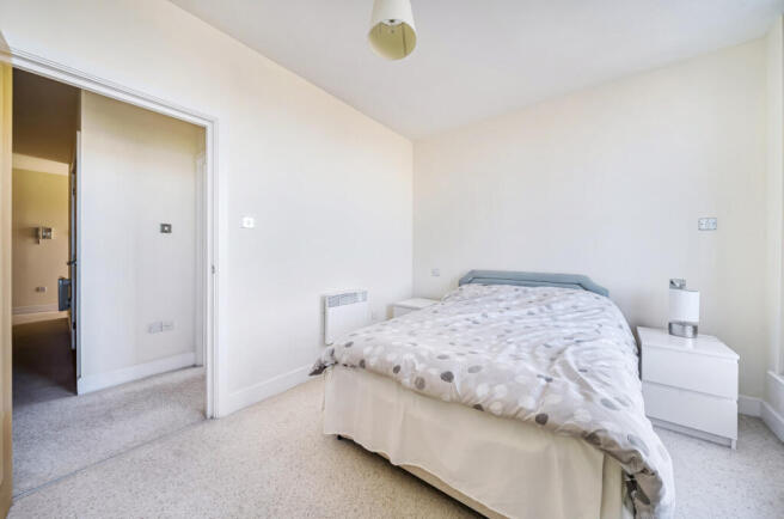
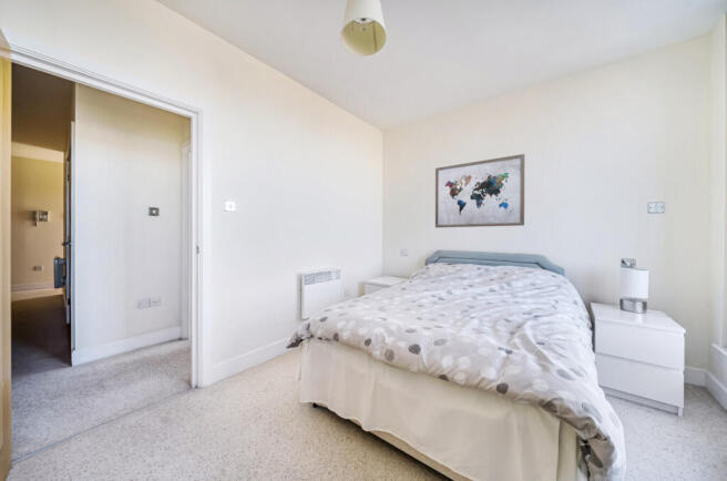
+ wall art (475, 194)
